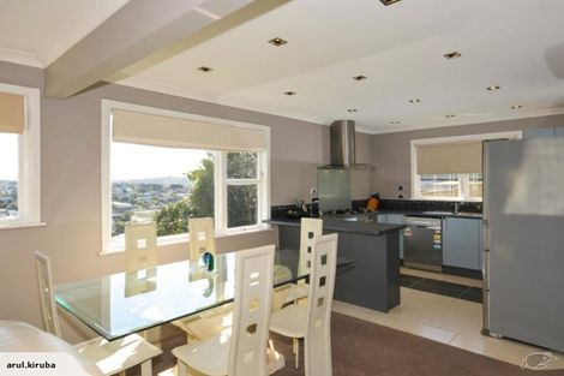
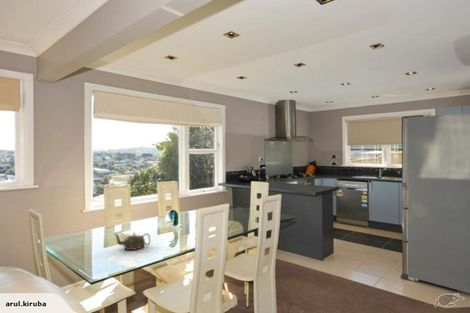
+ teapot (132, 239)
